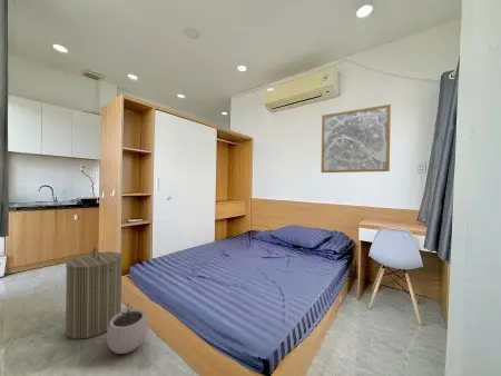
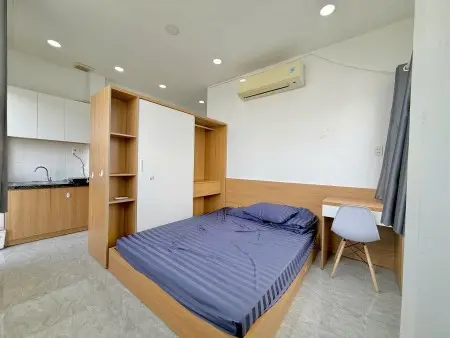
- plant pot (128, 326)
- laundry hamper (95, 286)
- wall art (353, 141)
